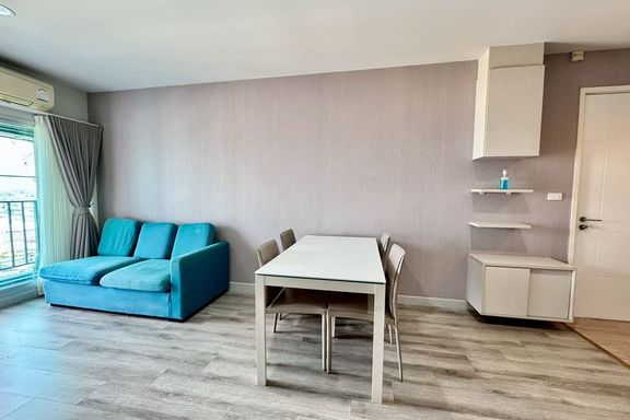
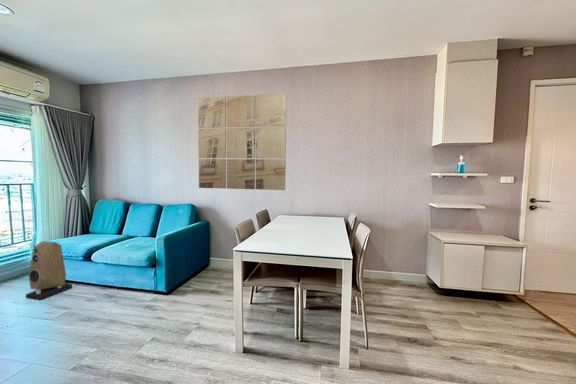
+ speaker (48, 267)
+ wall art (240, 143)
